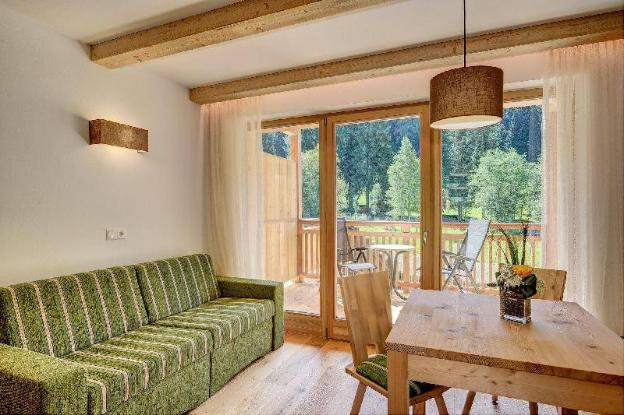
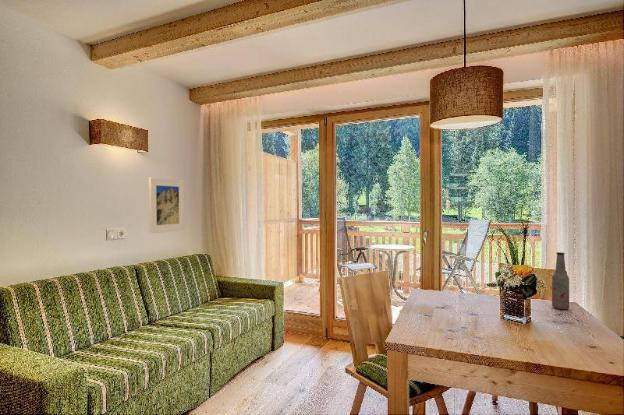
+ bottle (560, 280)
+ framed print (167, 205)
